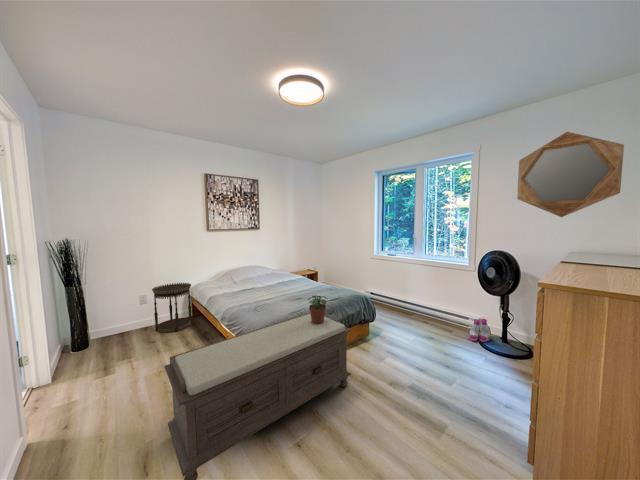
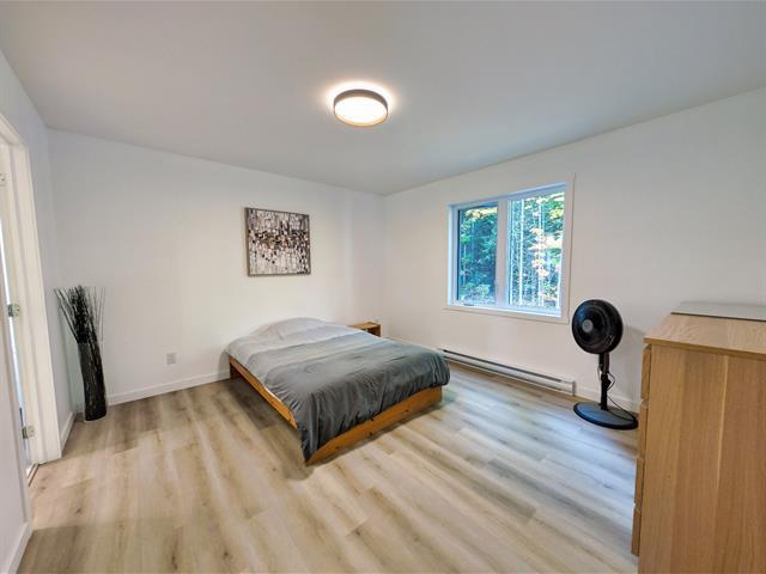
- potted plant (318, 309)
- boots (479, 328)
- home mirror (563, 174)
- bench (271, 373)
- side table (171, 306)
